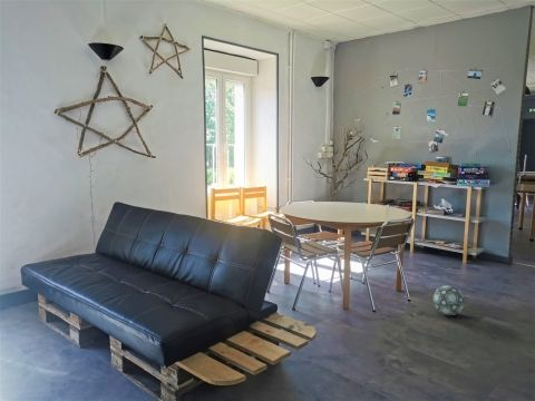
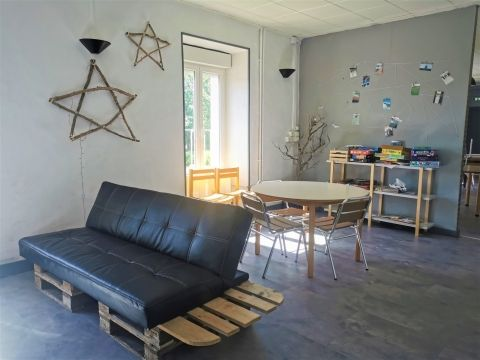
- ball (448, 300)
